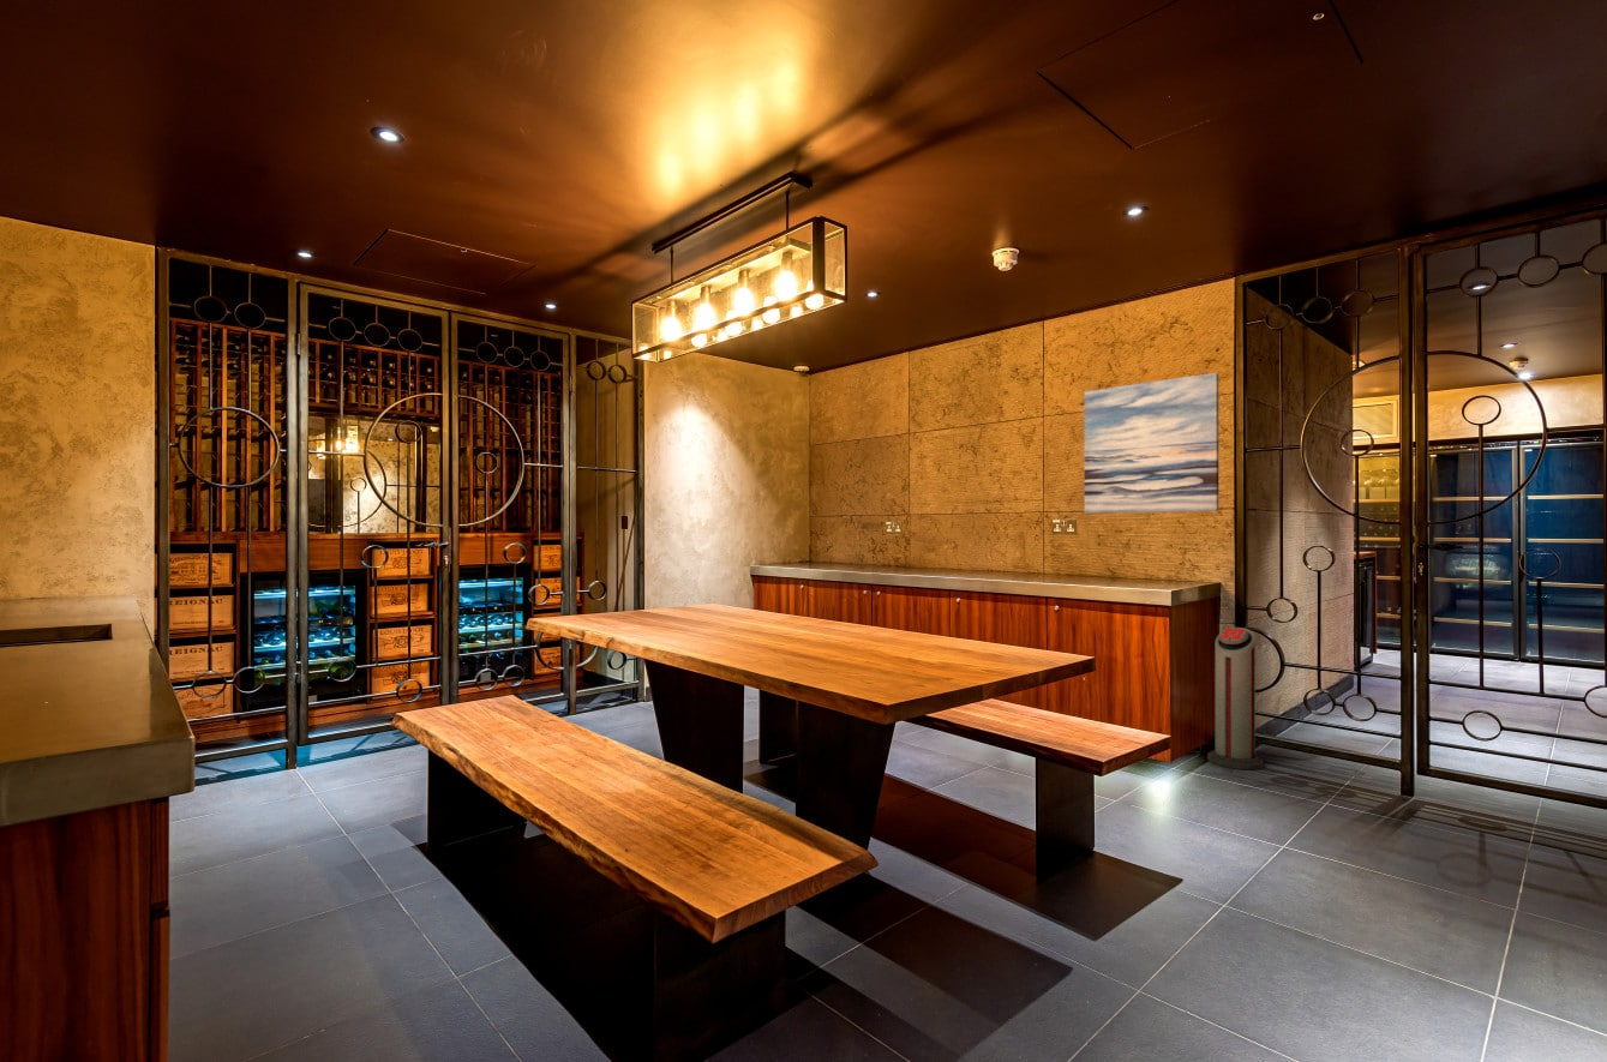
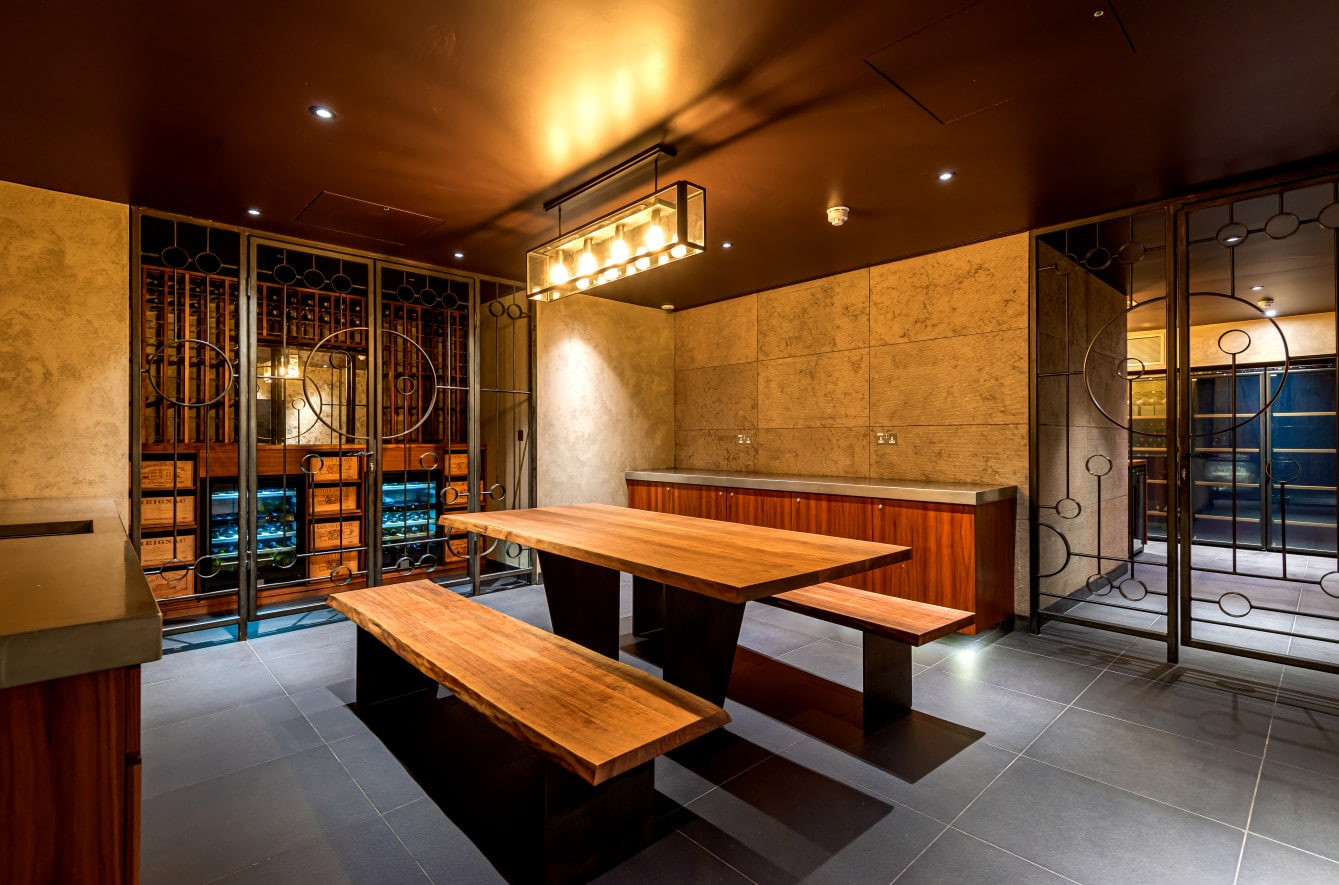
- wall art (1147, 448)
- air purifier (1234, 694)
